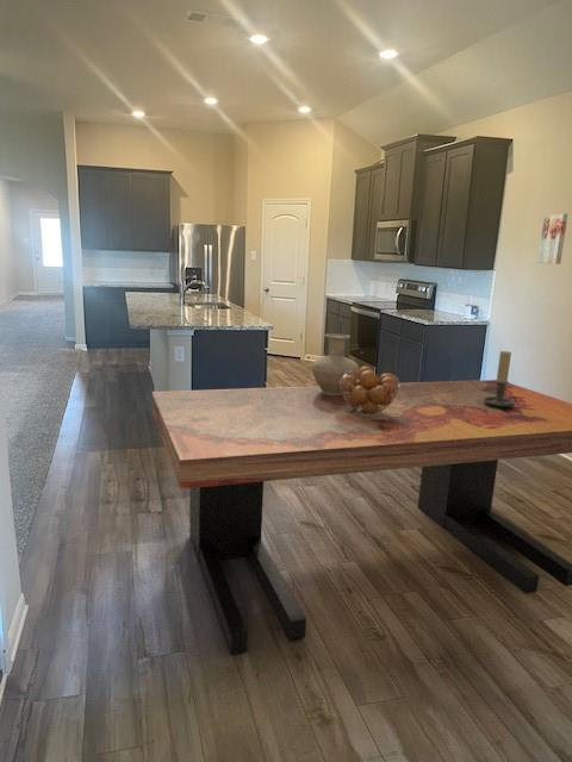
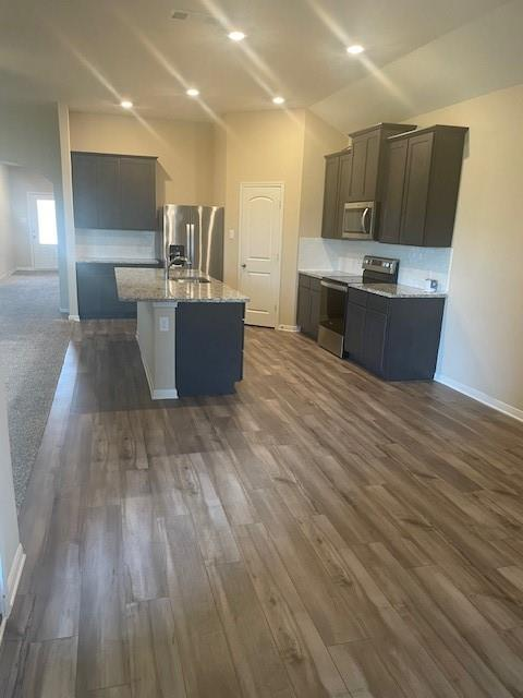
- fruit basket (368, 389)
- dining table (375, 470)
- wall art (552, 239)
- vase (335, 363)
- candle holder (504, 377)
